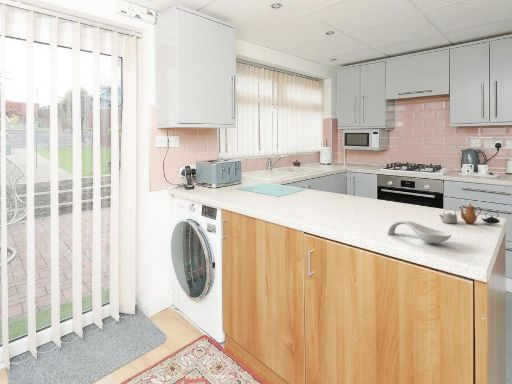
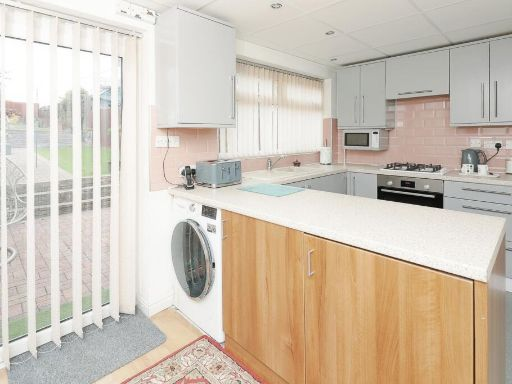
- spoon rest (417, 231)
- teapot (468, 213)
